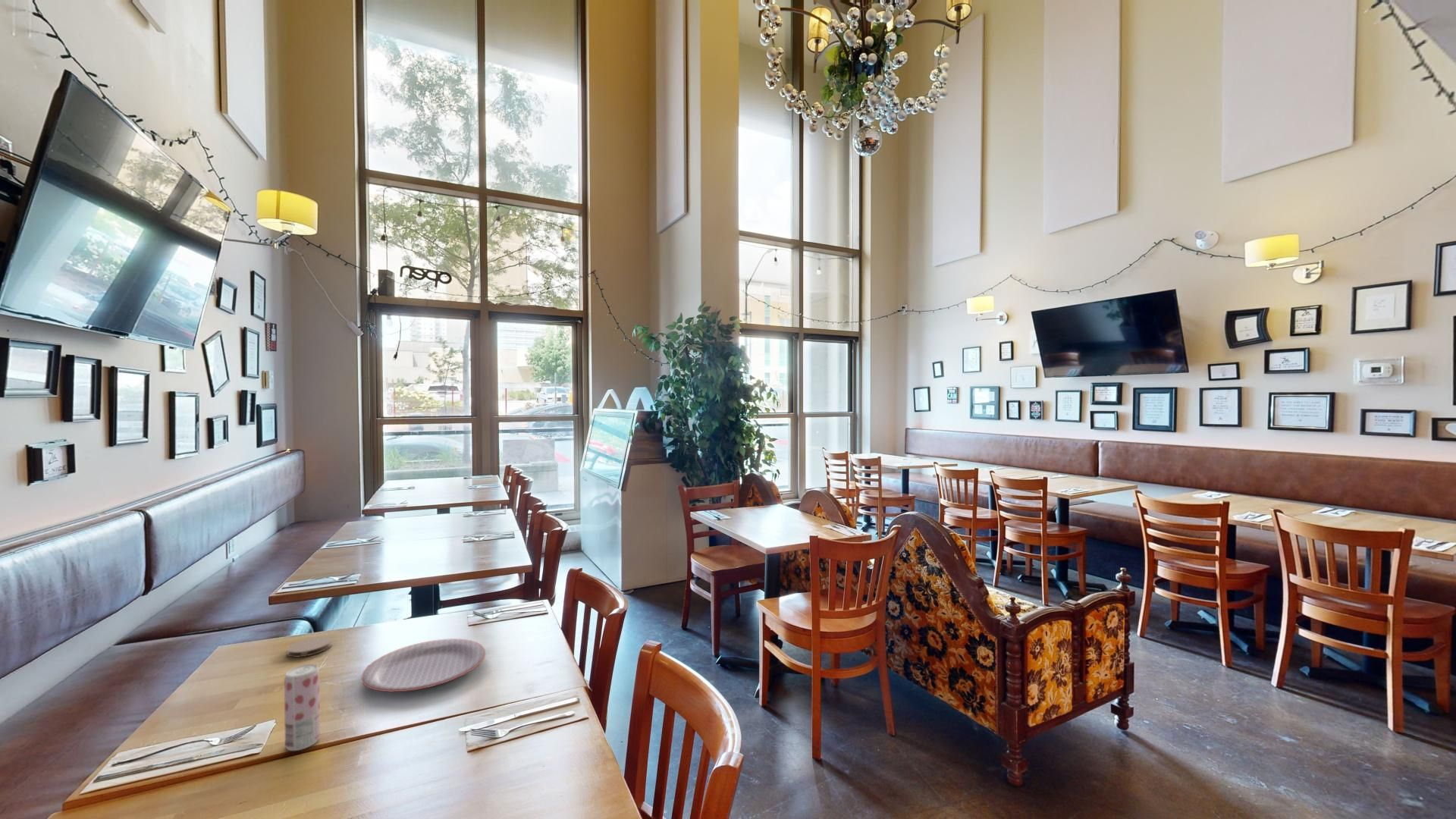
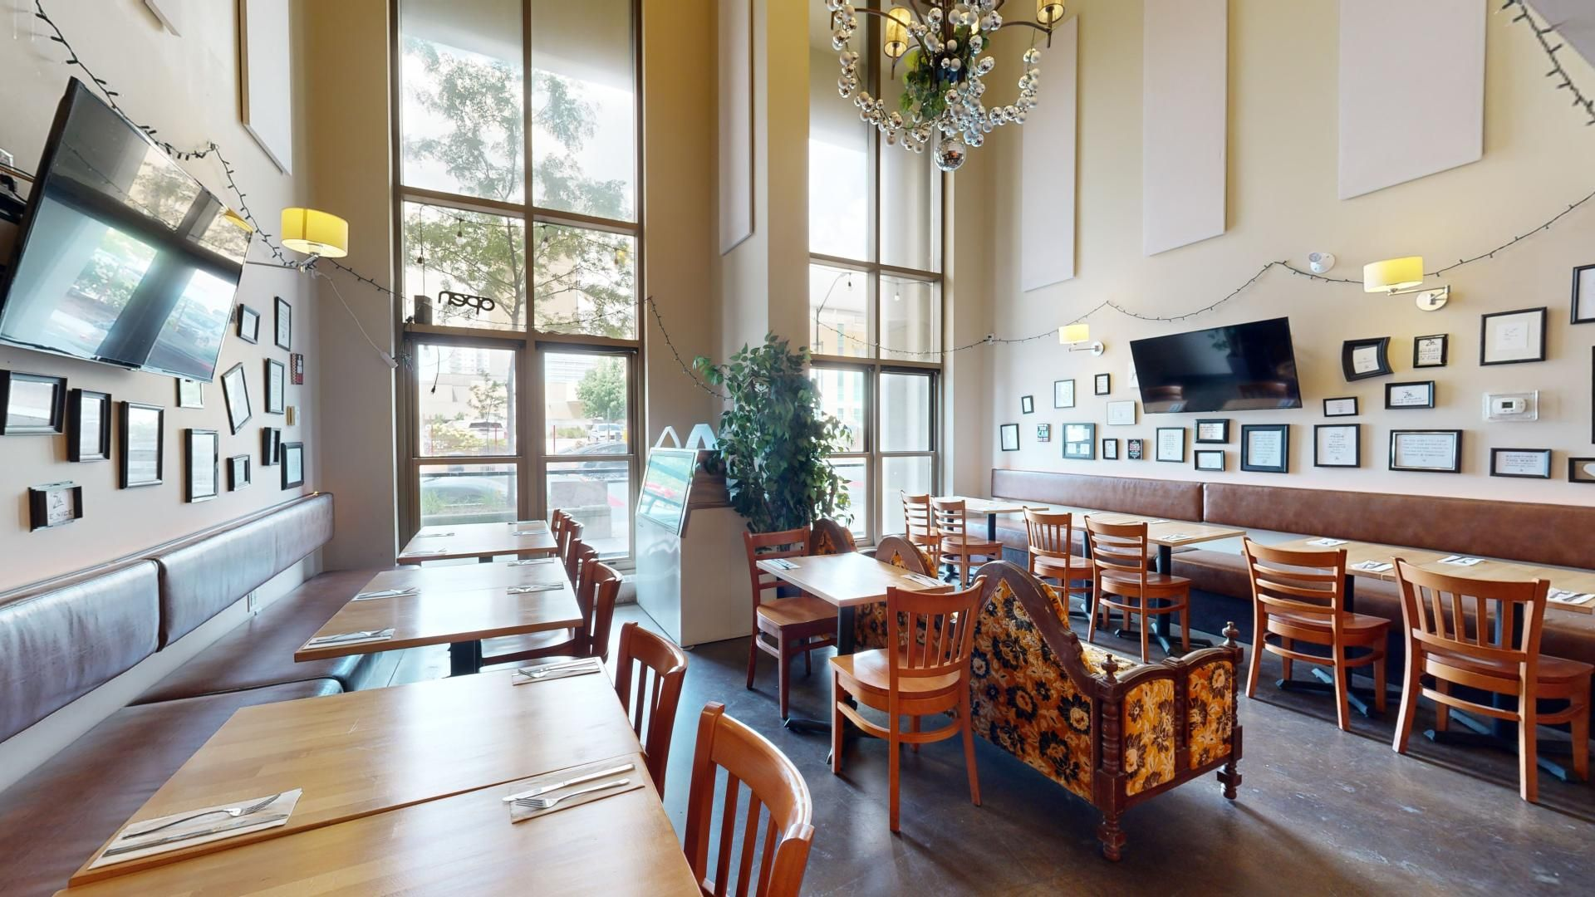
- coaster (309, 646)
- plate (426, 666)
- beverage can (302, 706)
